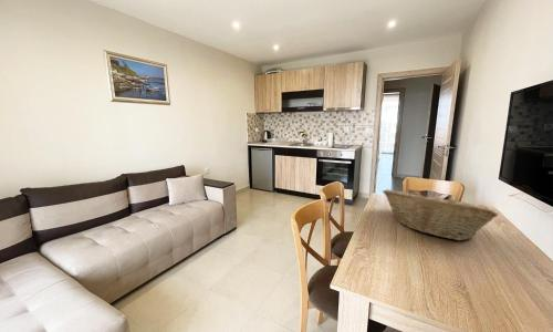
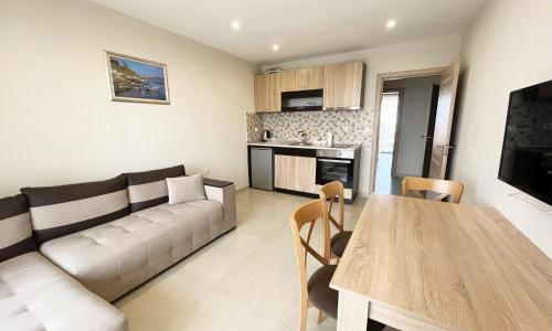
- fruit basket (431, 208)
